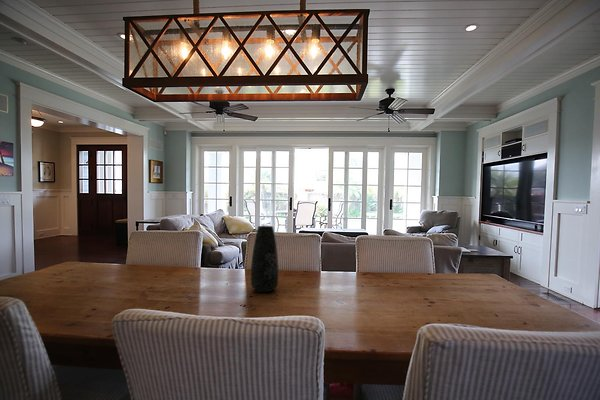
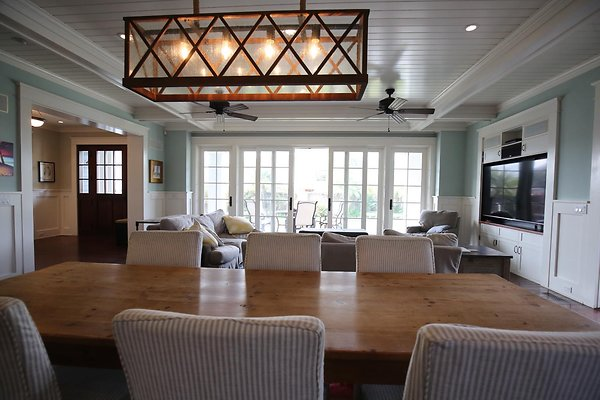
- vase (265, 257)
